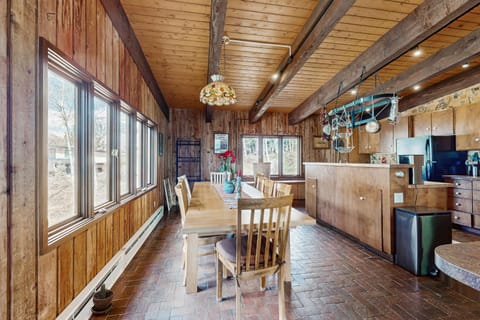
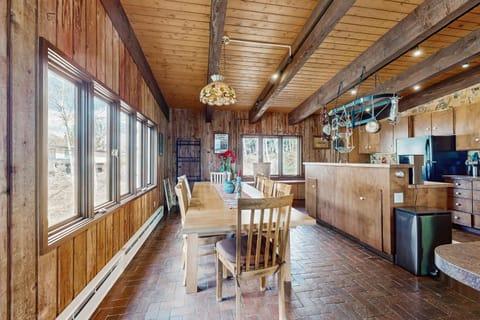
- potted plant (102, 295)
